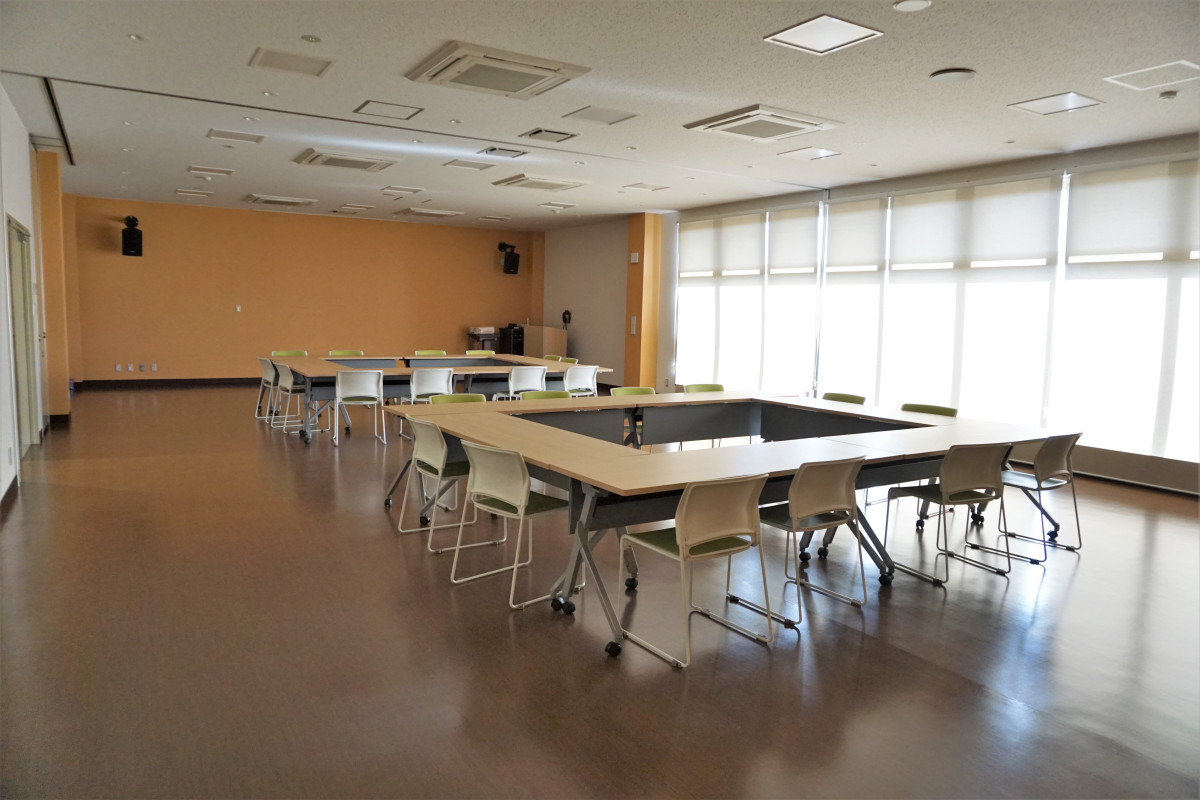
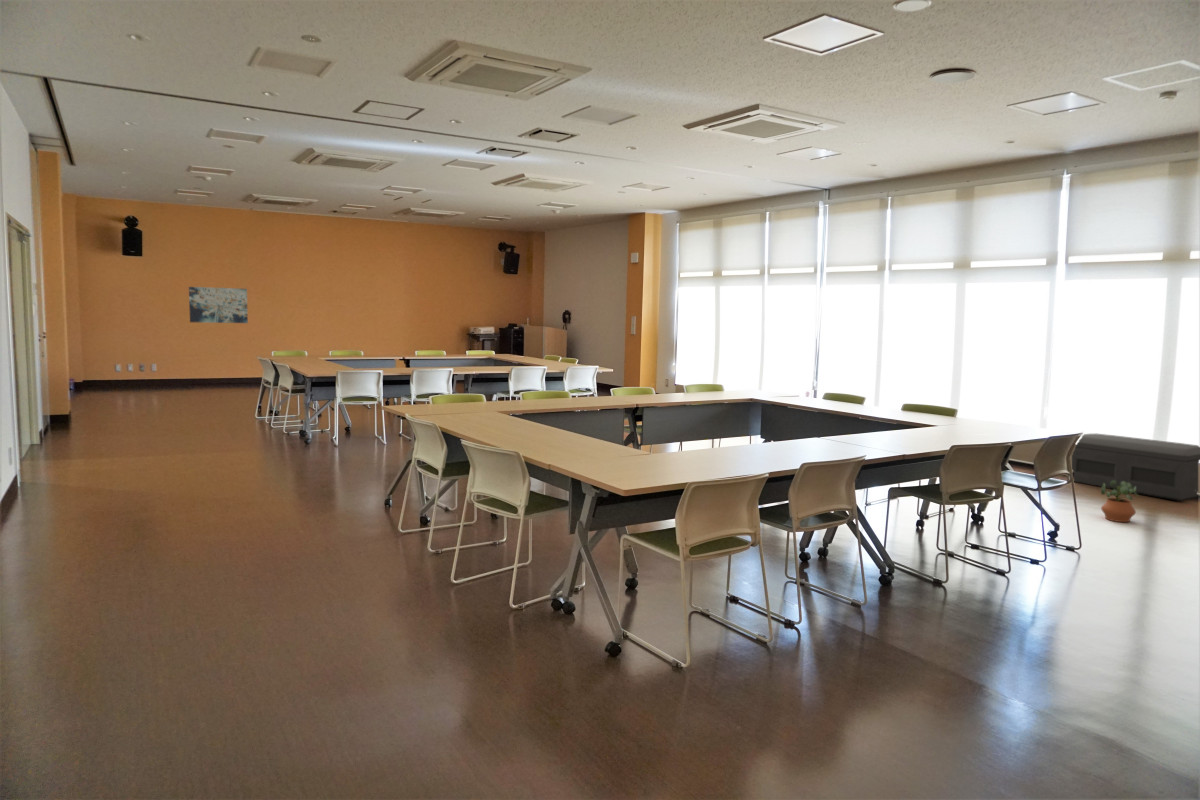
+ storage bench (1134, 464)
+ wall art (218, 305)
+ potted plant (1120, 499)
